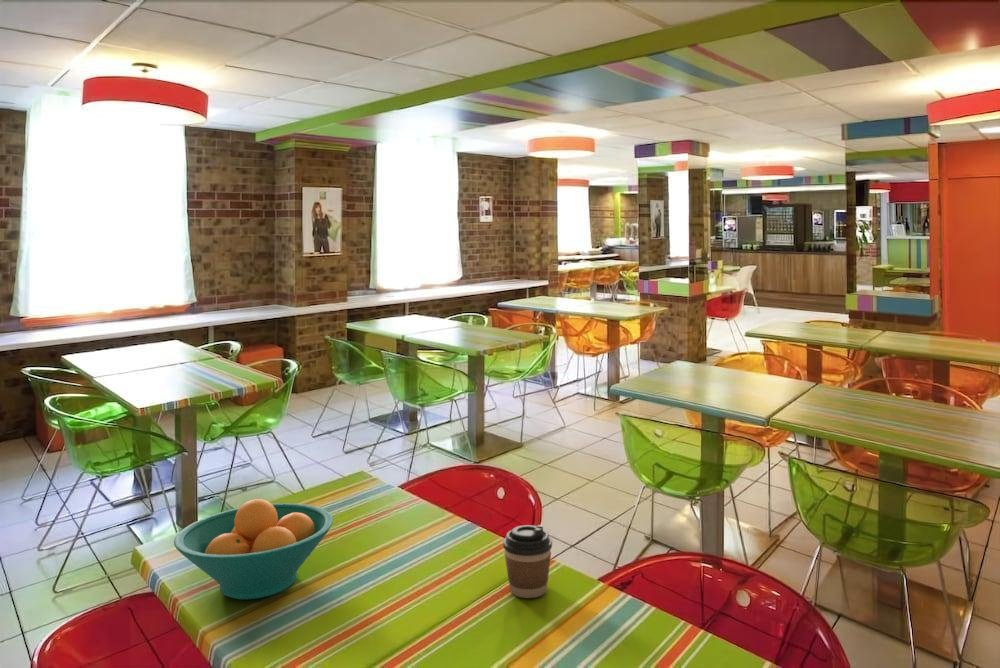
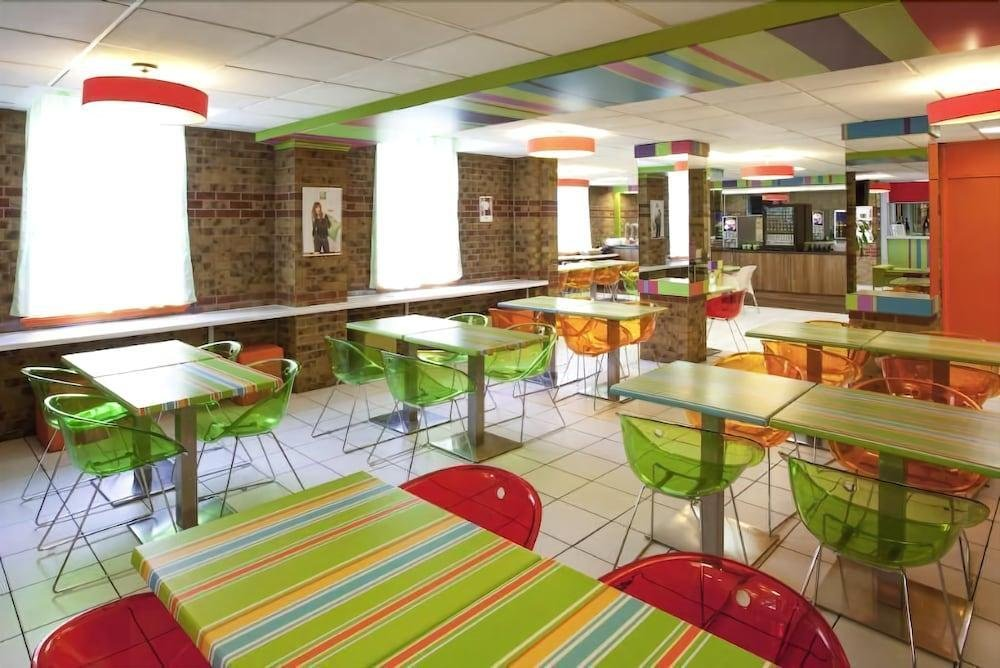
- coffee cup (527, 558)
- fruit bowl (257, 542)
